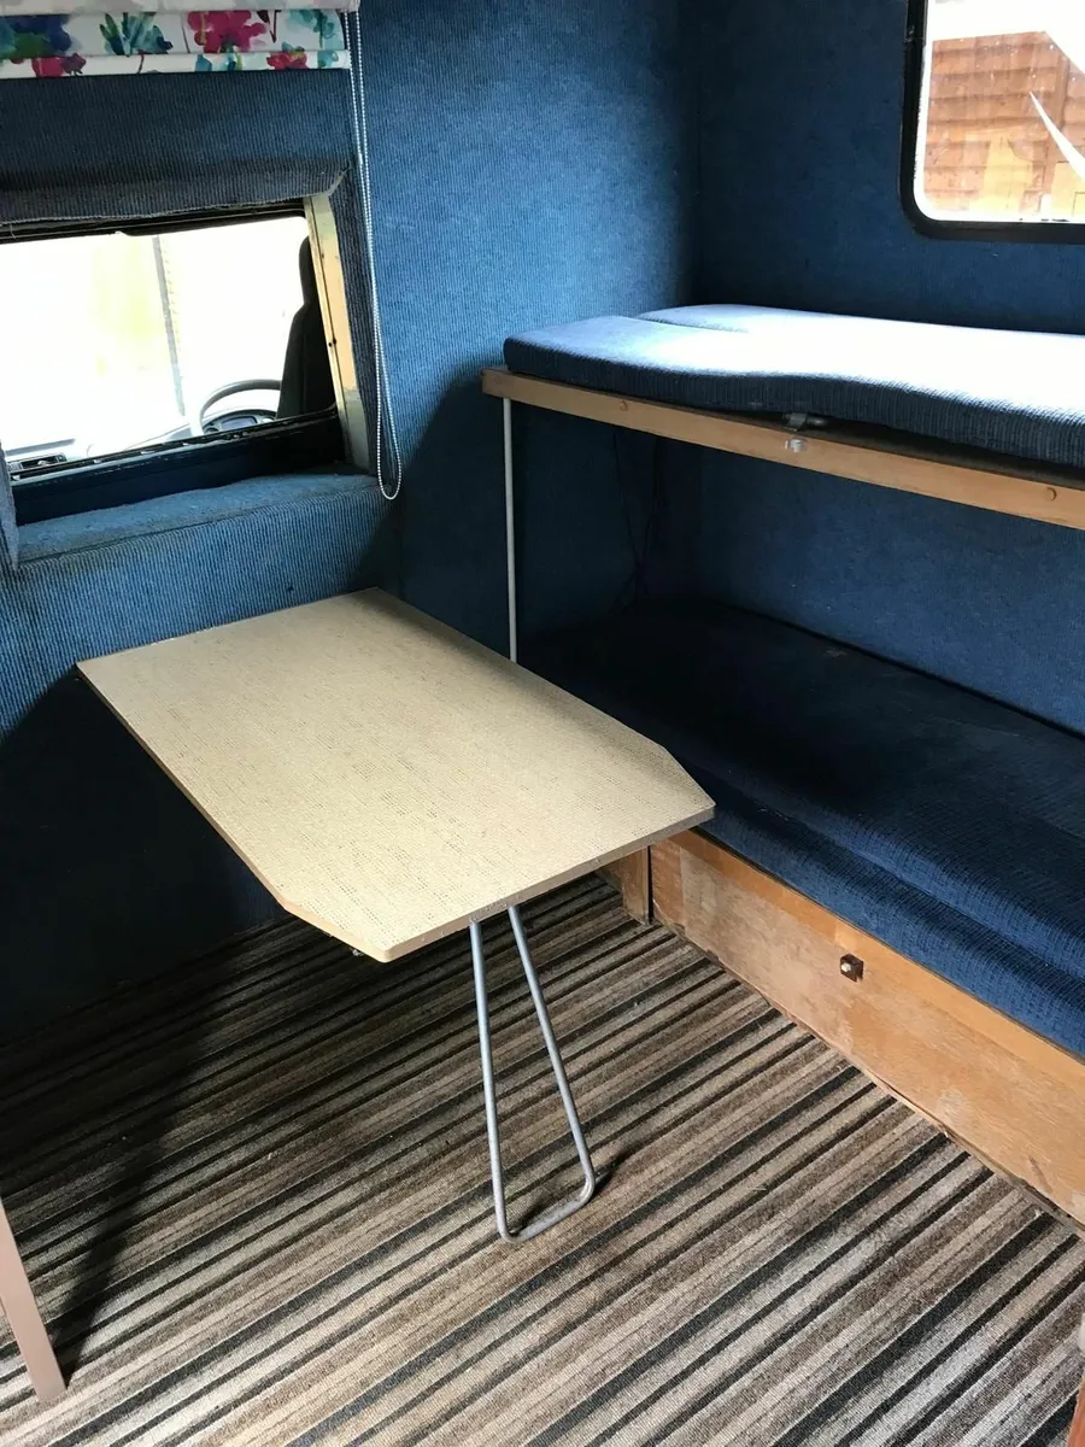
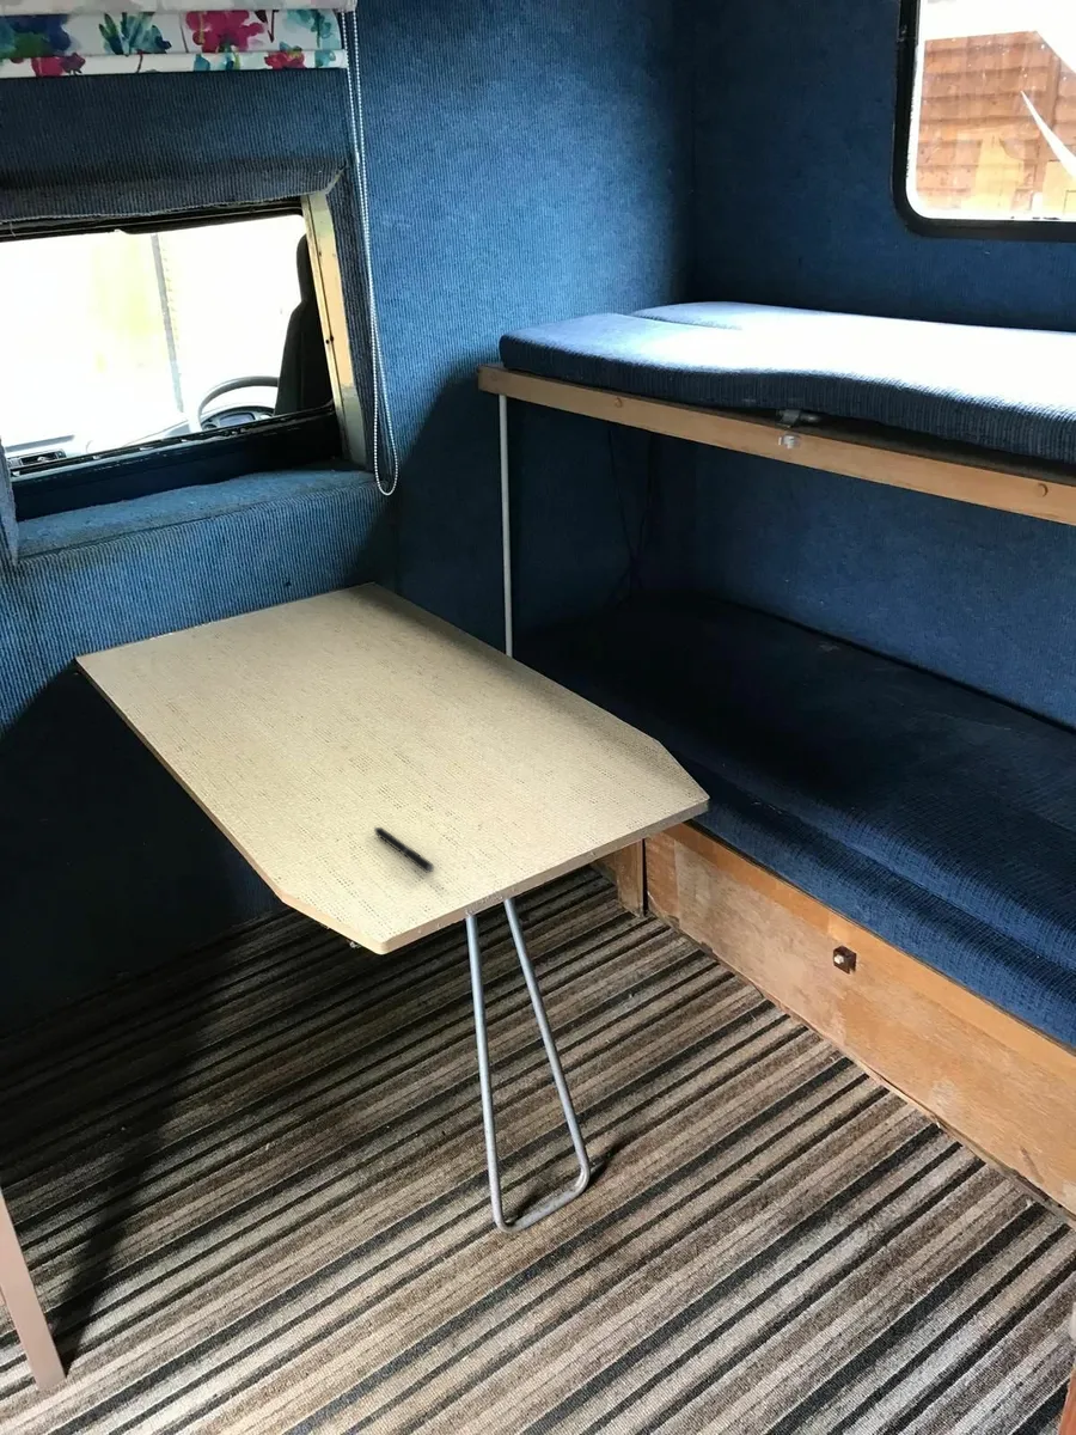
+ pen (401, 847)
